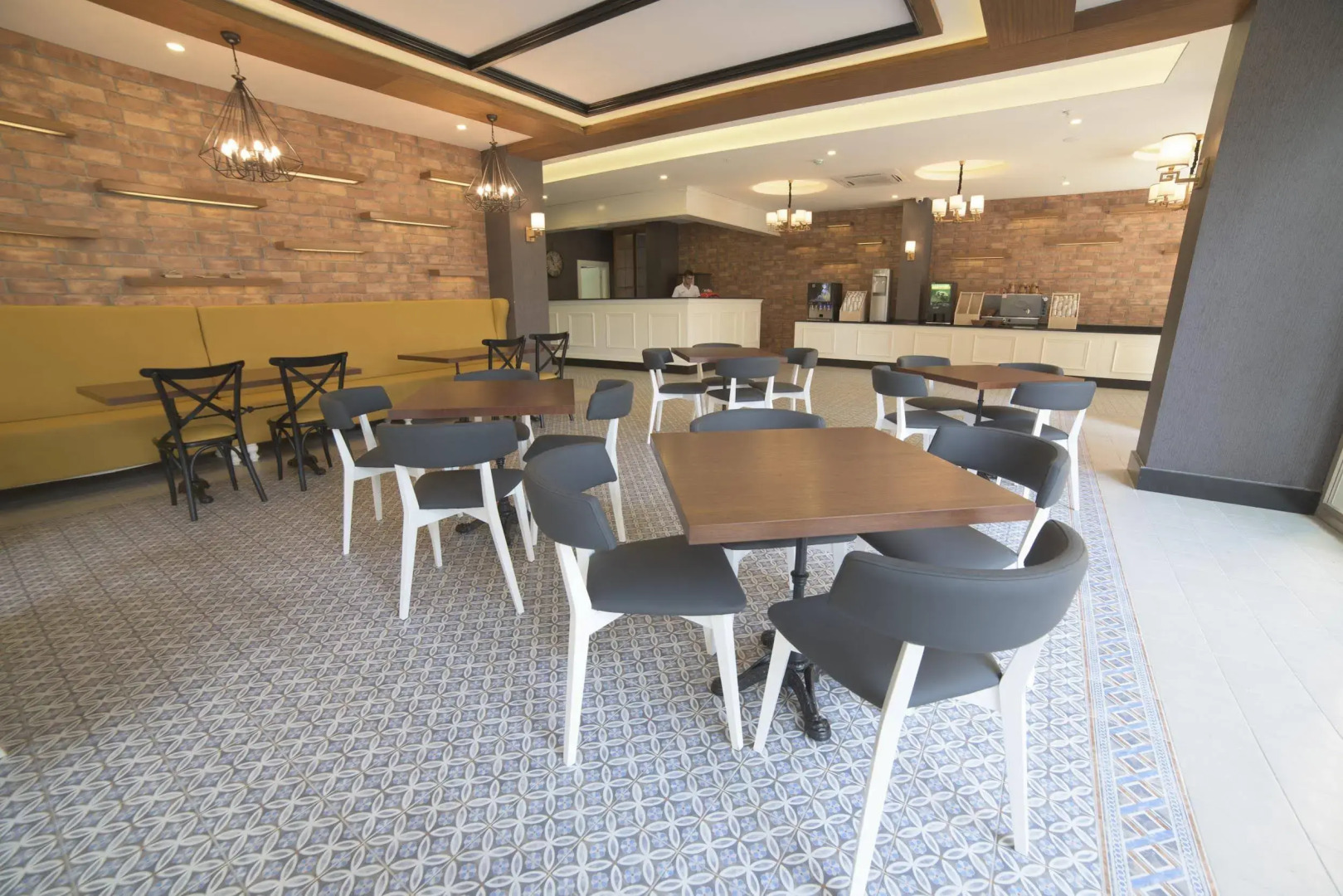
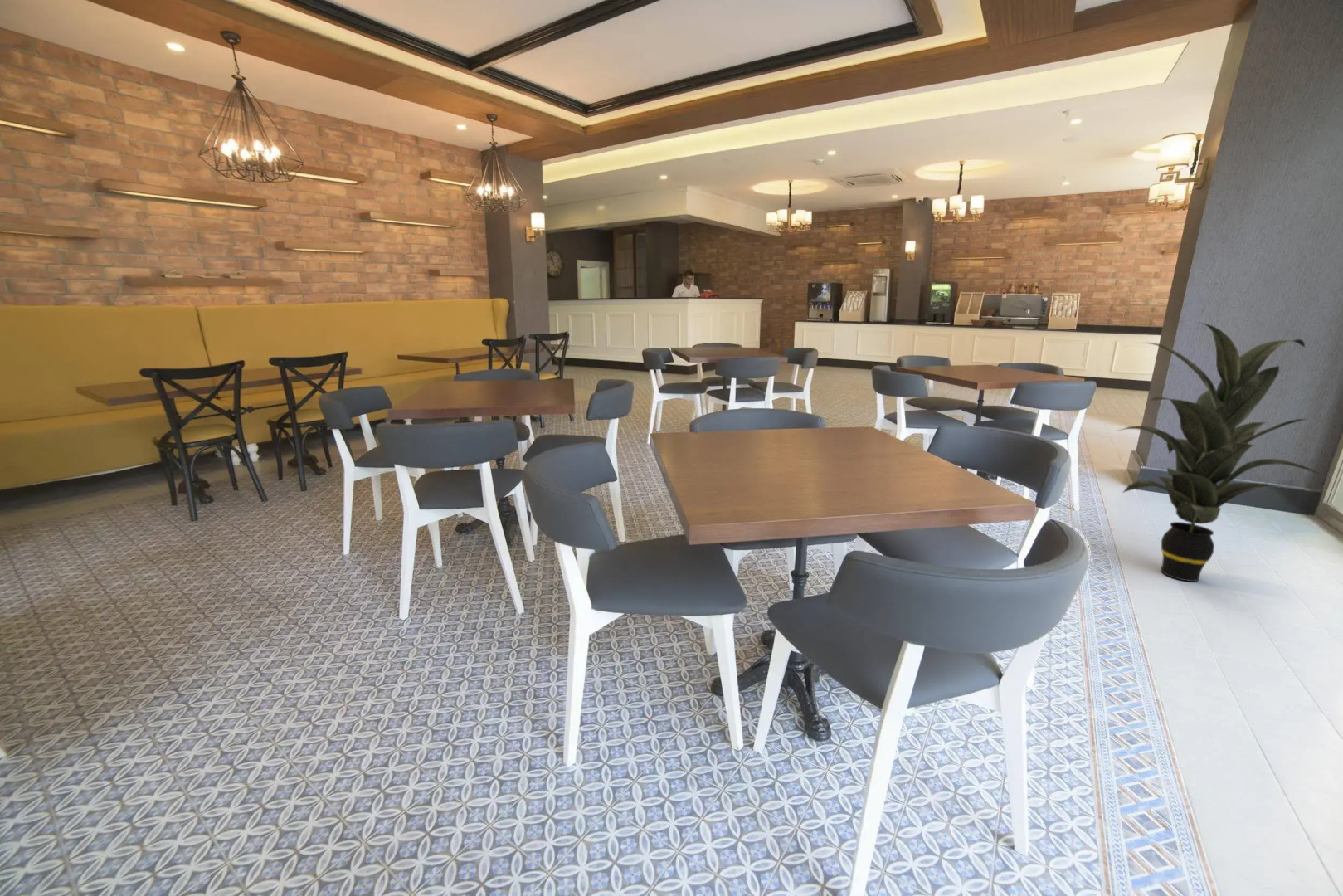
+ indoor plant (1195, 454)
